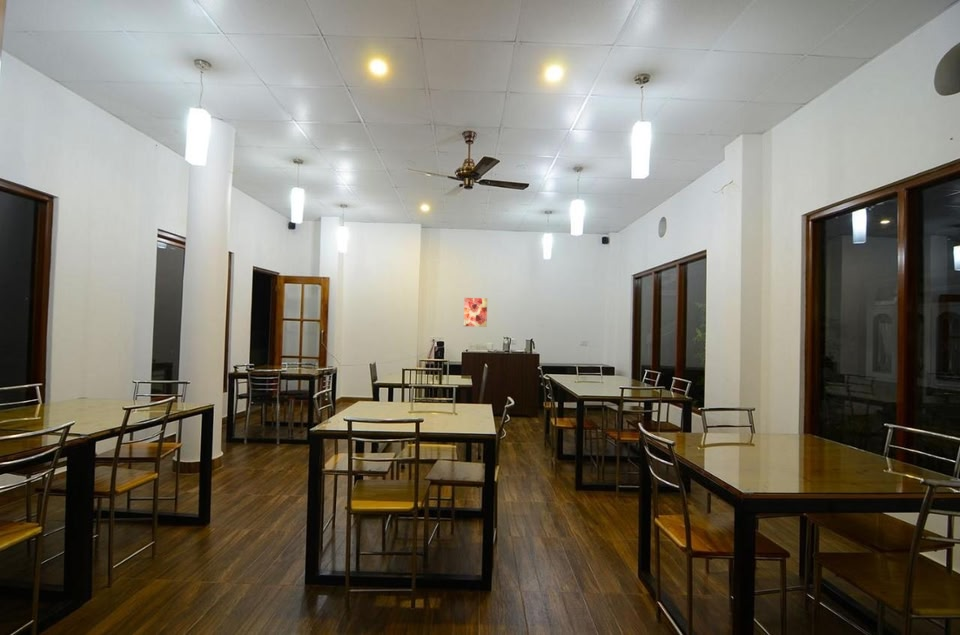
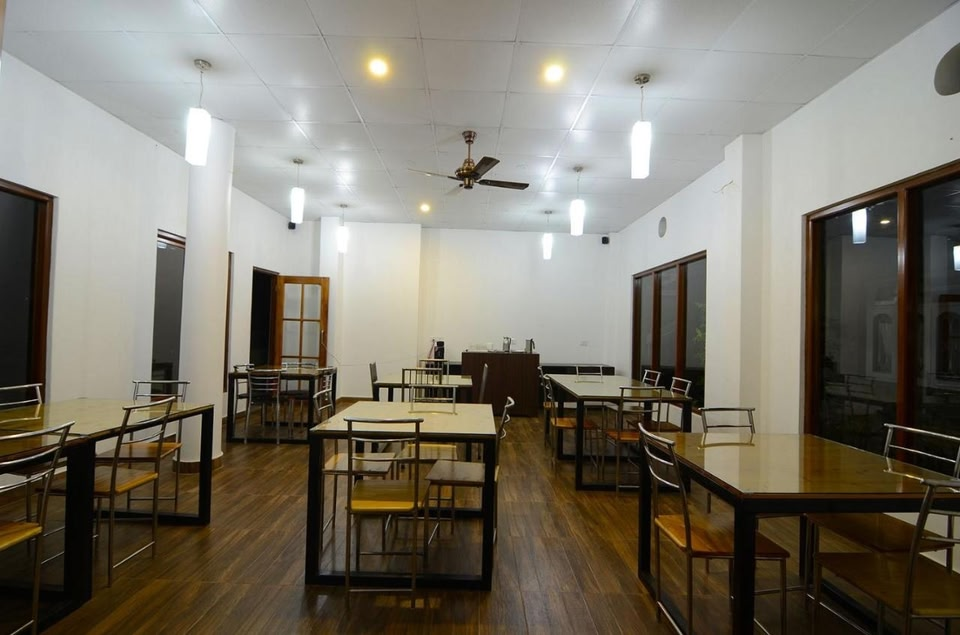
- wall art (475, 312)
